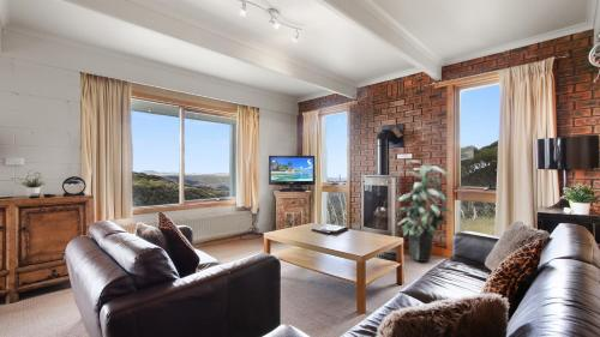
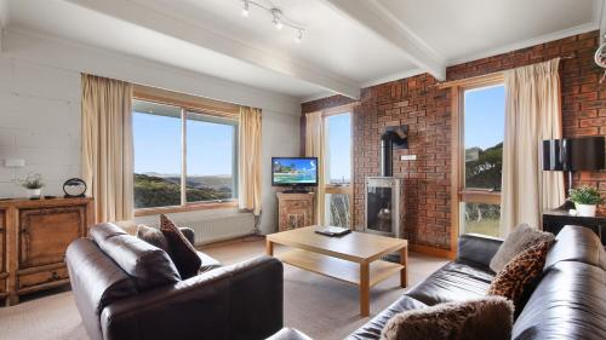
- indoor plant (420, 209)
